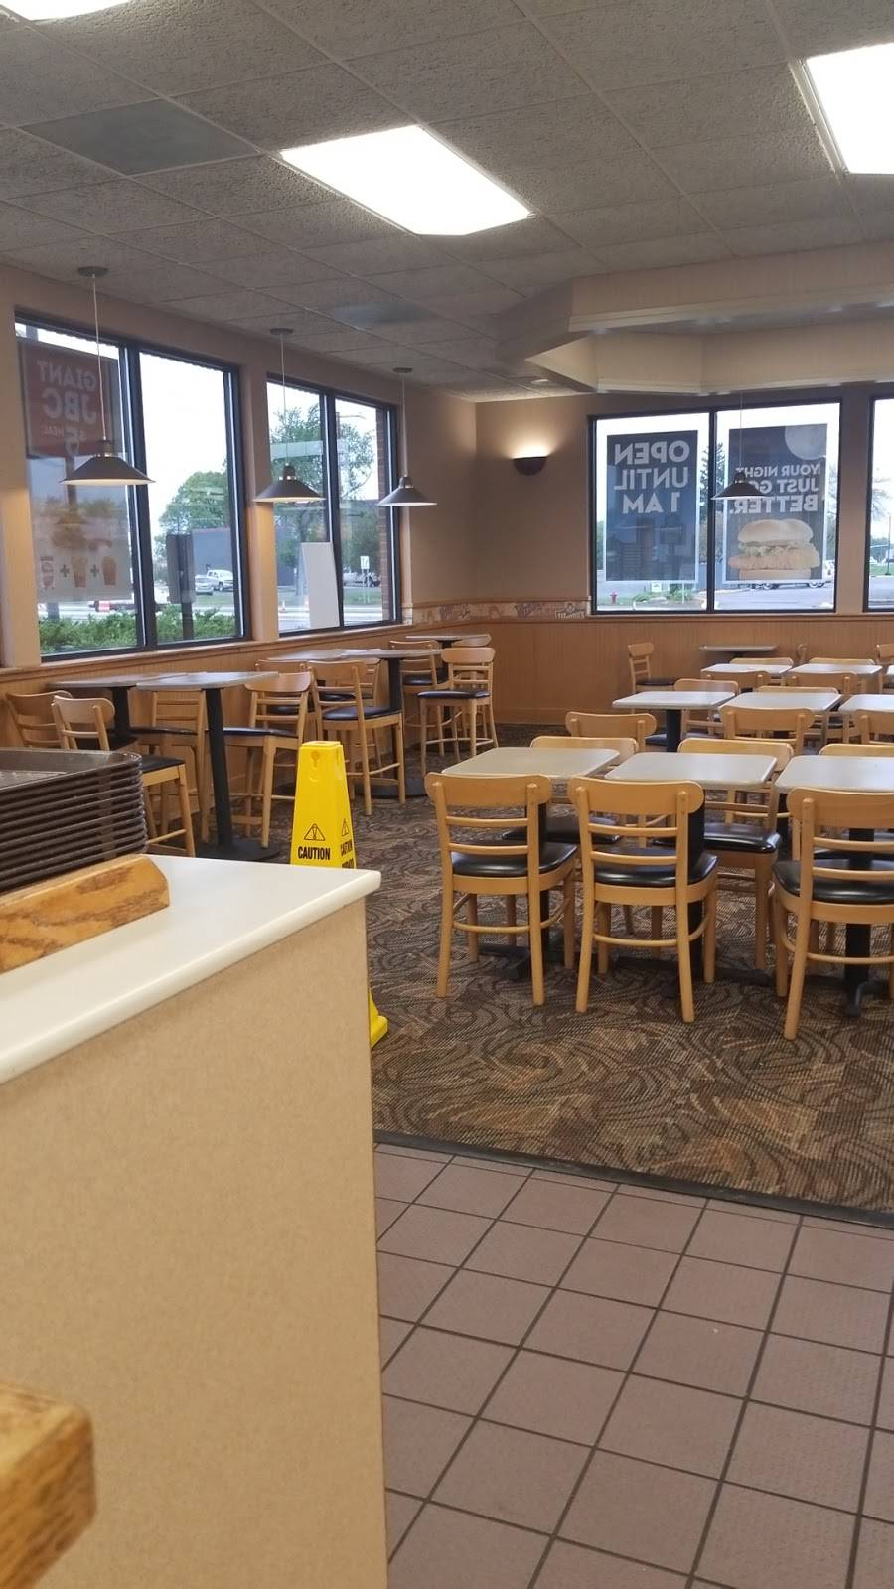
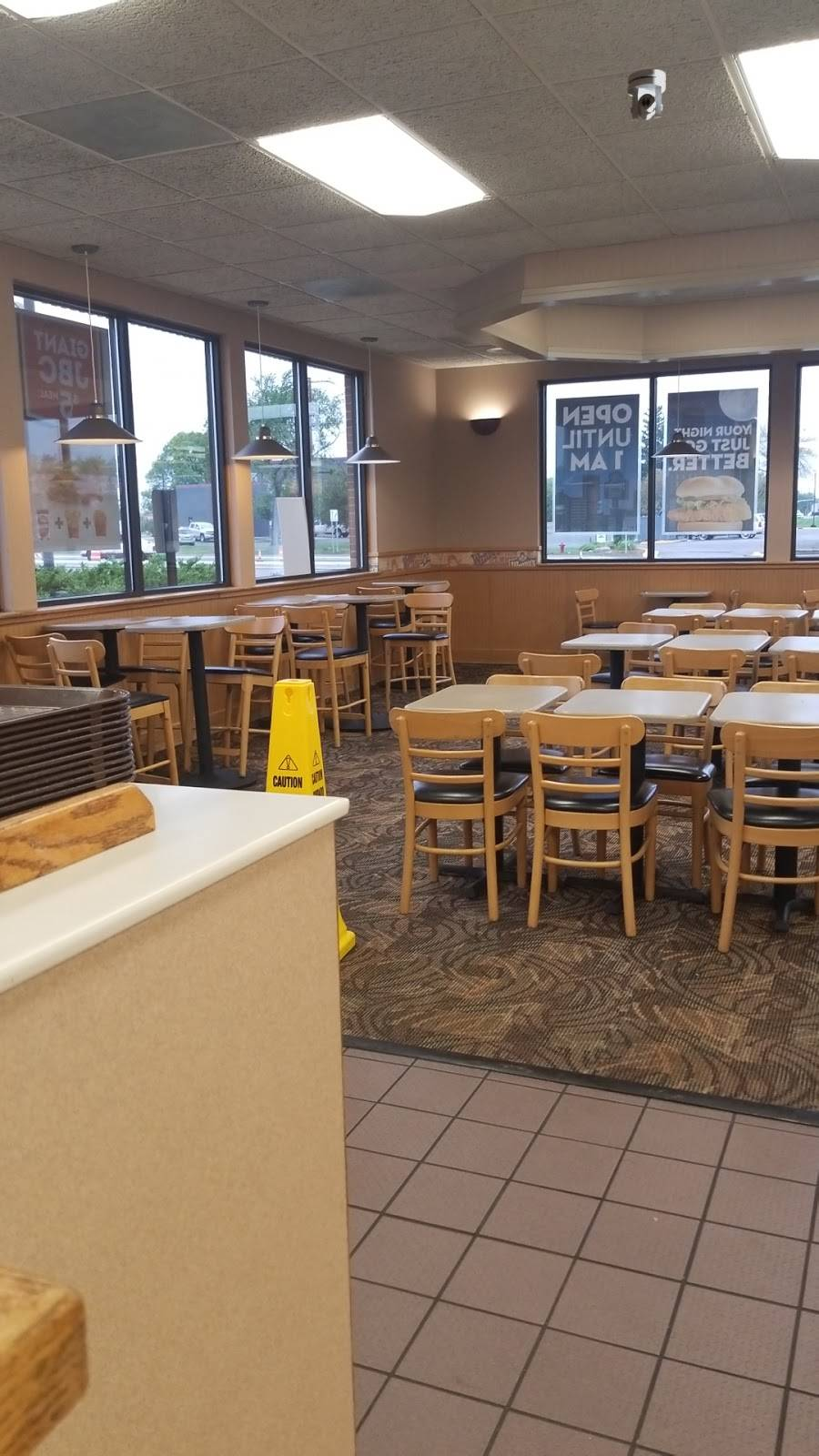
+ security camera (646, 96)
